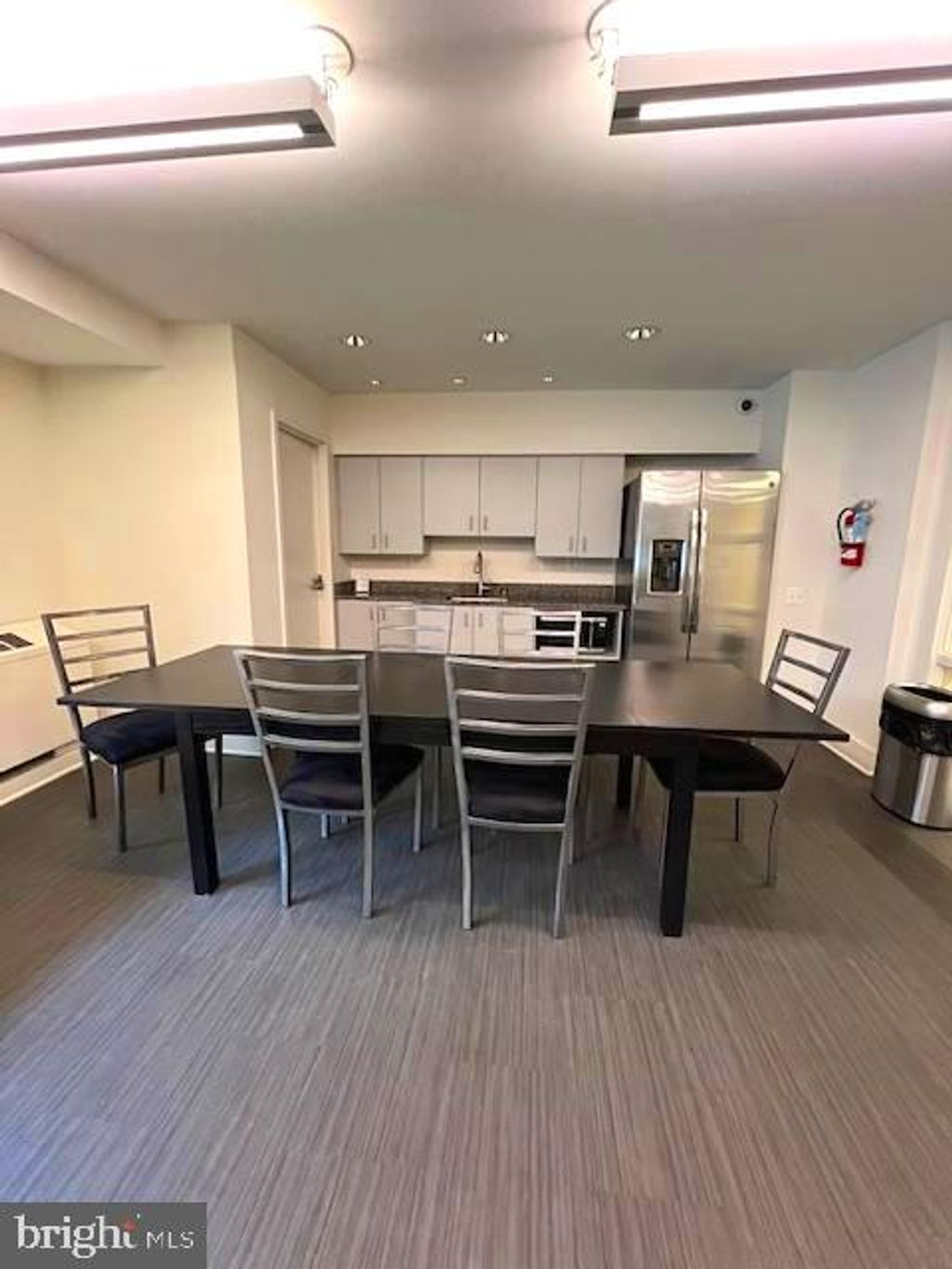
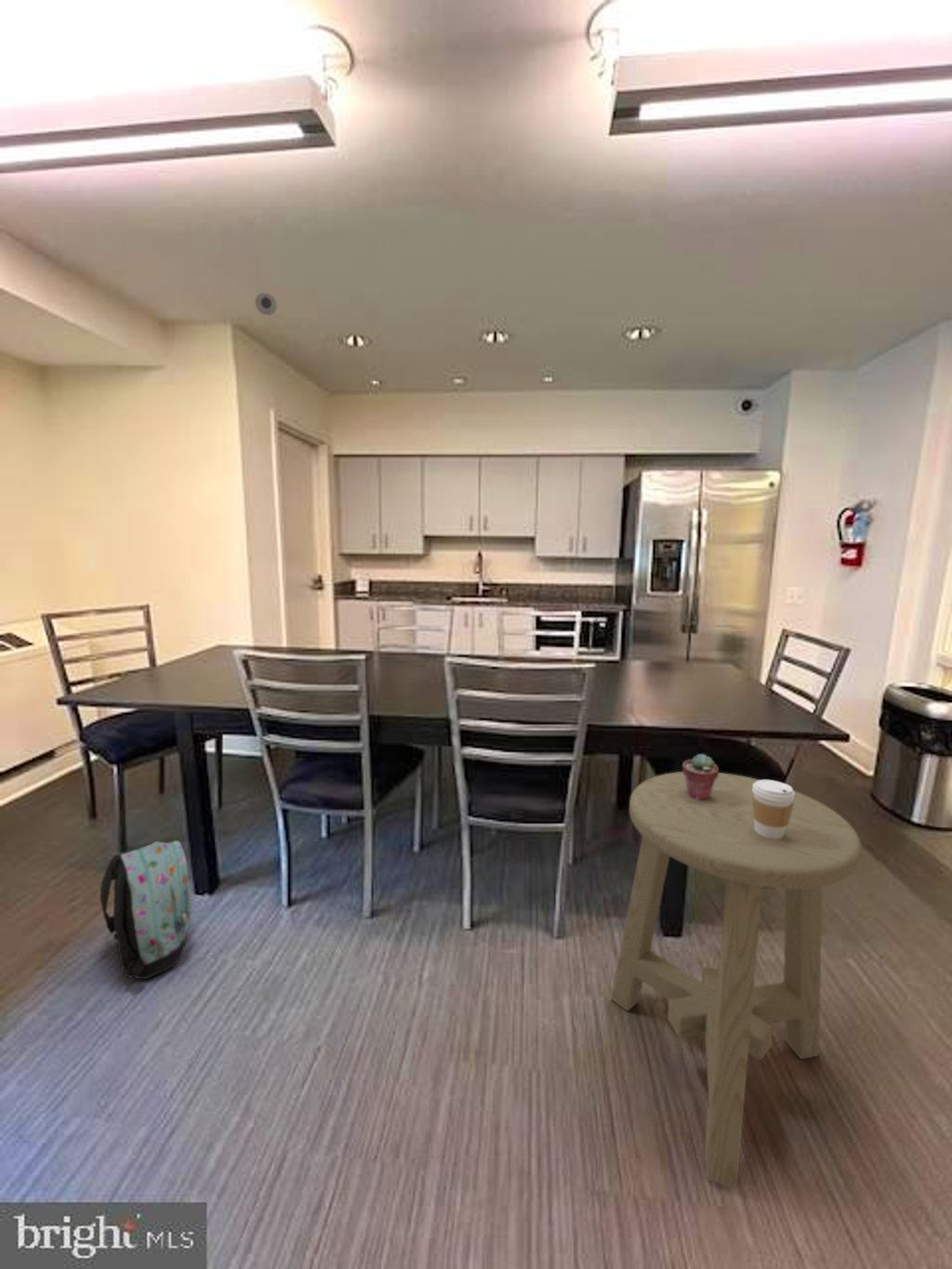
+ coffee cup (771, 807)
+ smoke detector (266, 303)
+ potted succulent (700, 773)
+ stool (724, 949)
+ backpack (150, 900)
